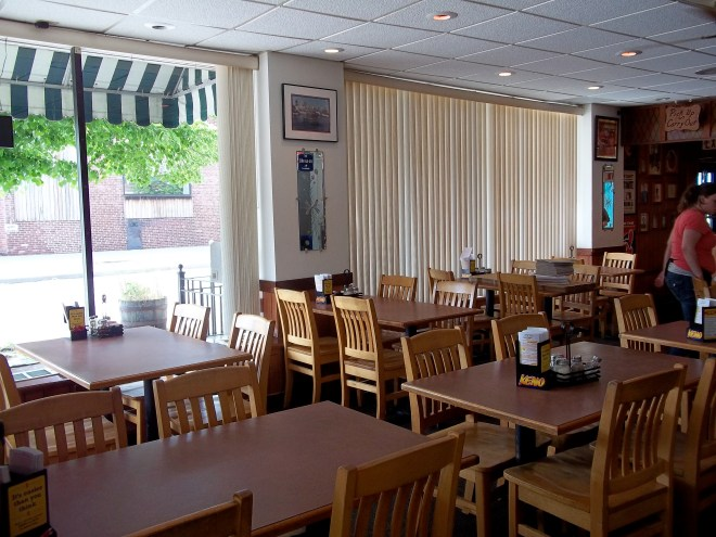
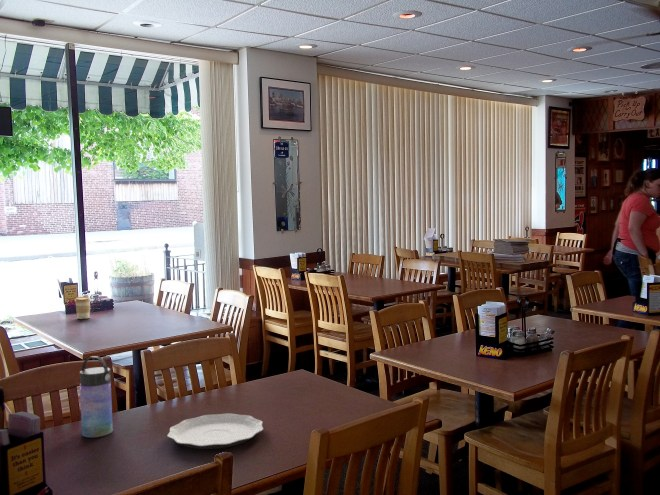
+ plate (216, 431)
+ water bottle (95, 394)
+ coffee cup (82, 307)
